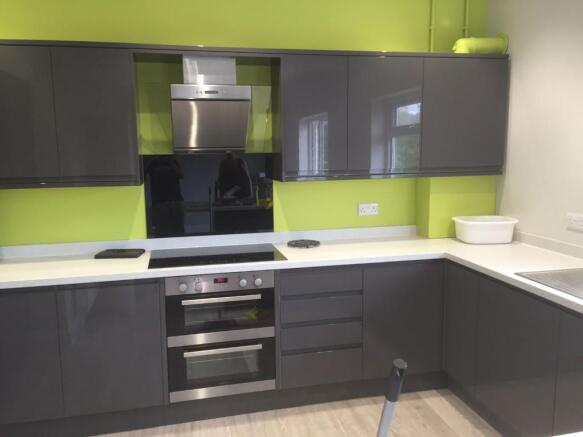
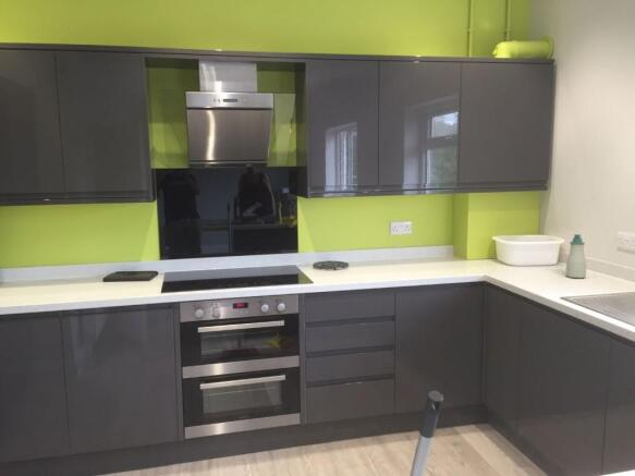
+ soap bottle (576, 255)
